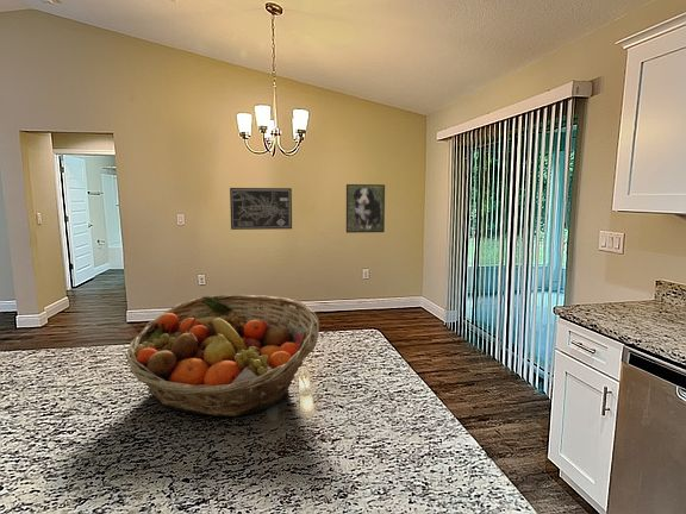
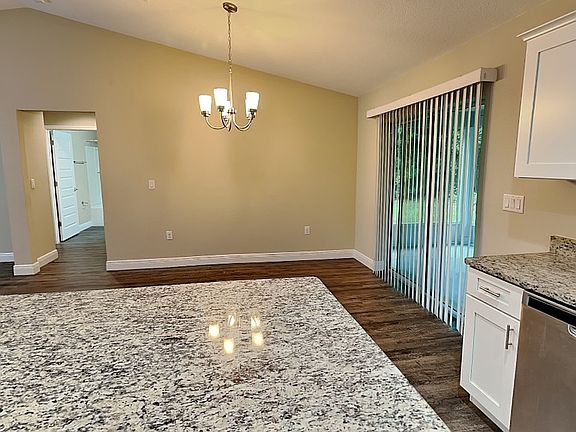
- wall art (261, 208)
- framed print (364, 208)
- fruit basket (225, 349)
